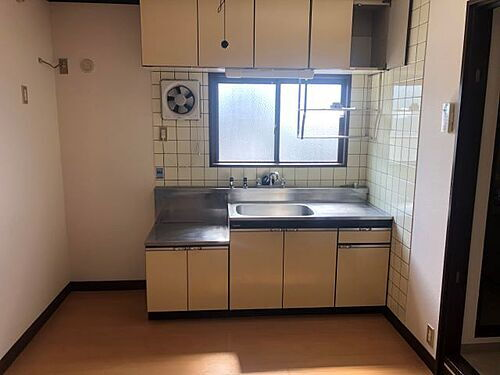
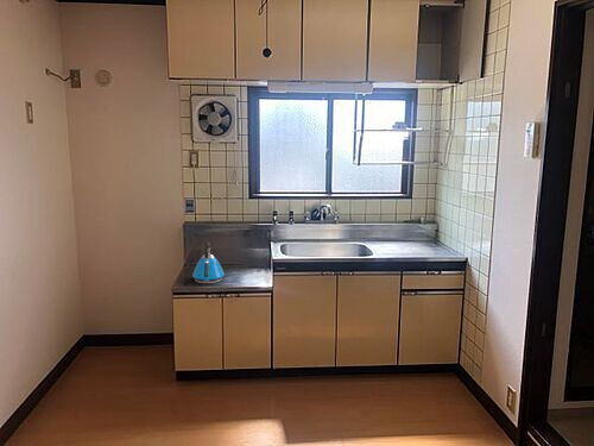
+ kettle (208, 260)
